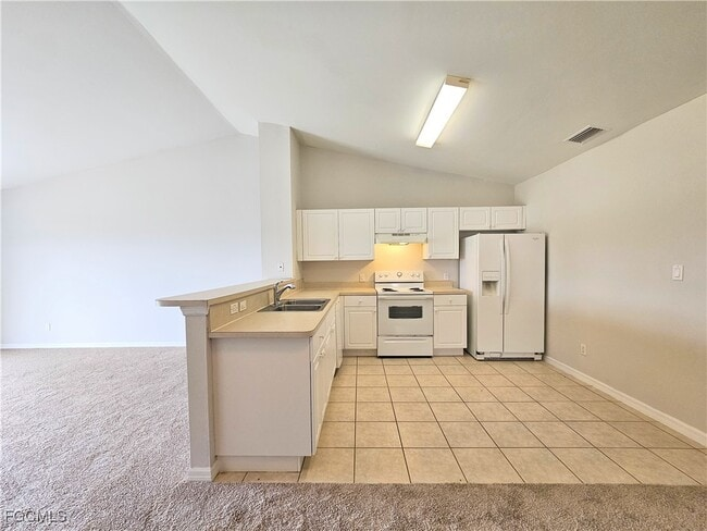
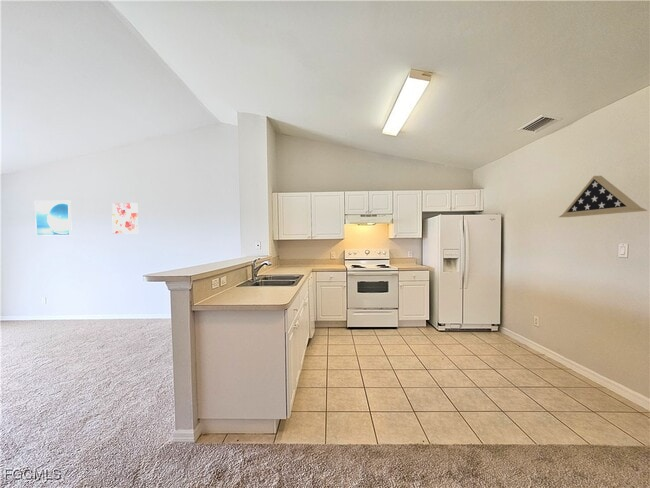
+ wall art (125, 218)
+ display case (597, 195)
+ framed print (53, 218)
